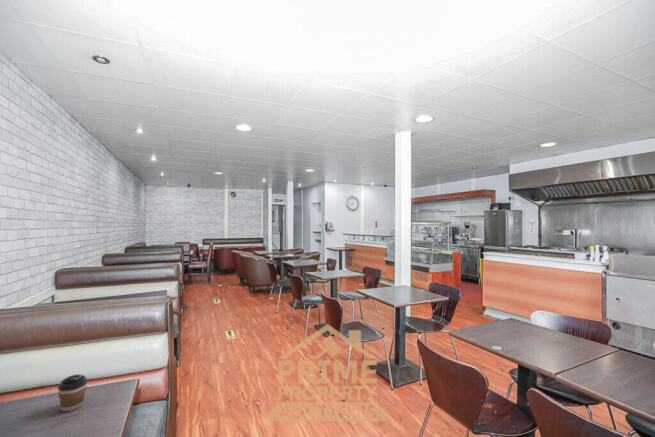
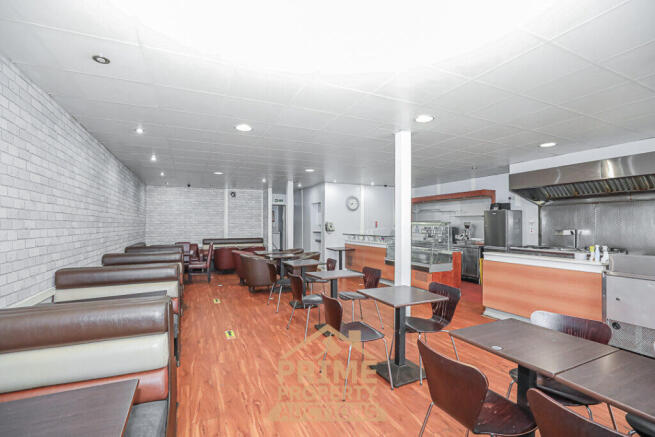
- coffee cup (72, 391)
